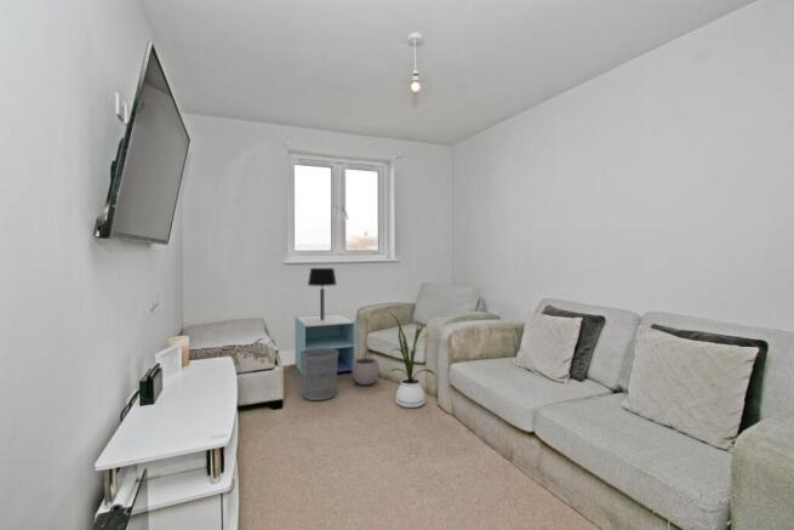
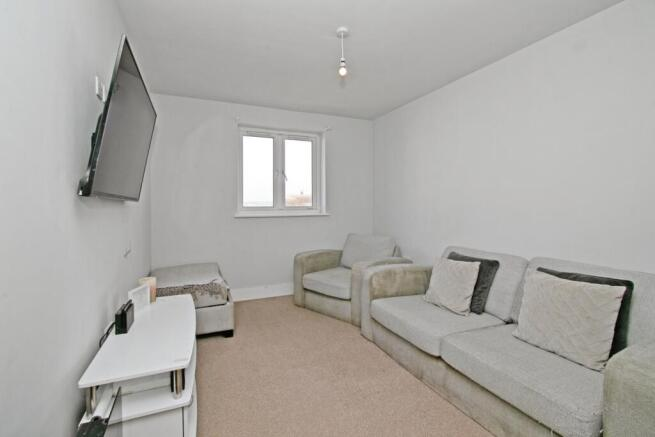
- nightstand (324, 343)
- house plant (407, 357)
- waste bin (319, 372)
- plant pot (365, 366)
- table lamp (321, 294)
